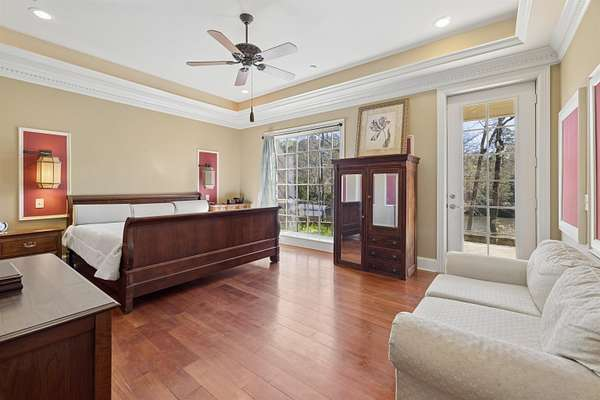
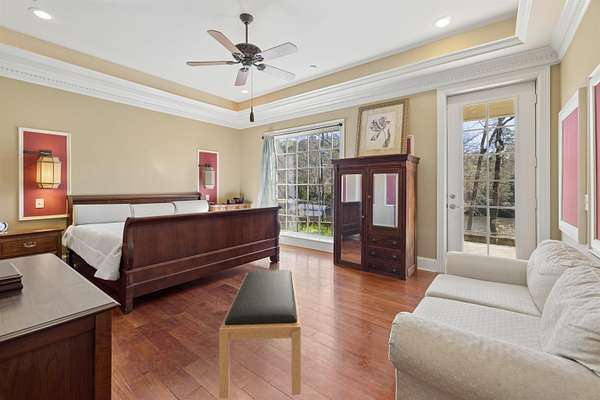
+ bench (266, 313)
